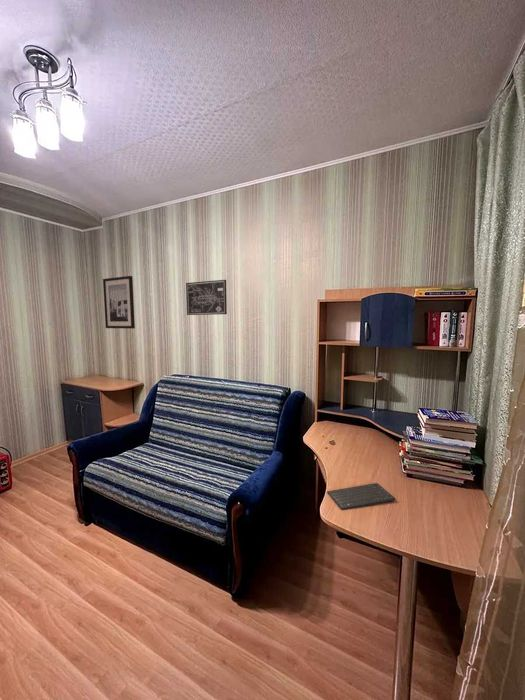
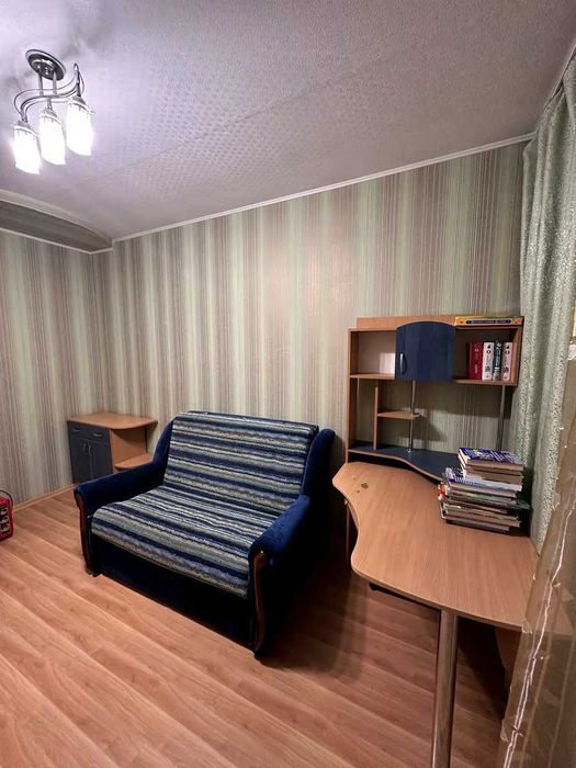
- wall art (118, 303)
- wall art (205, 298)
- keyboard (360, 495)
